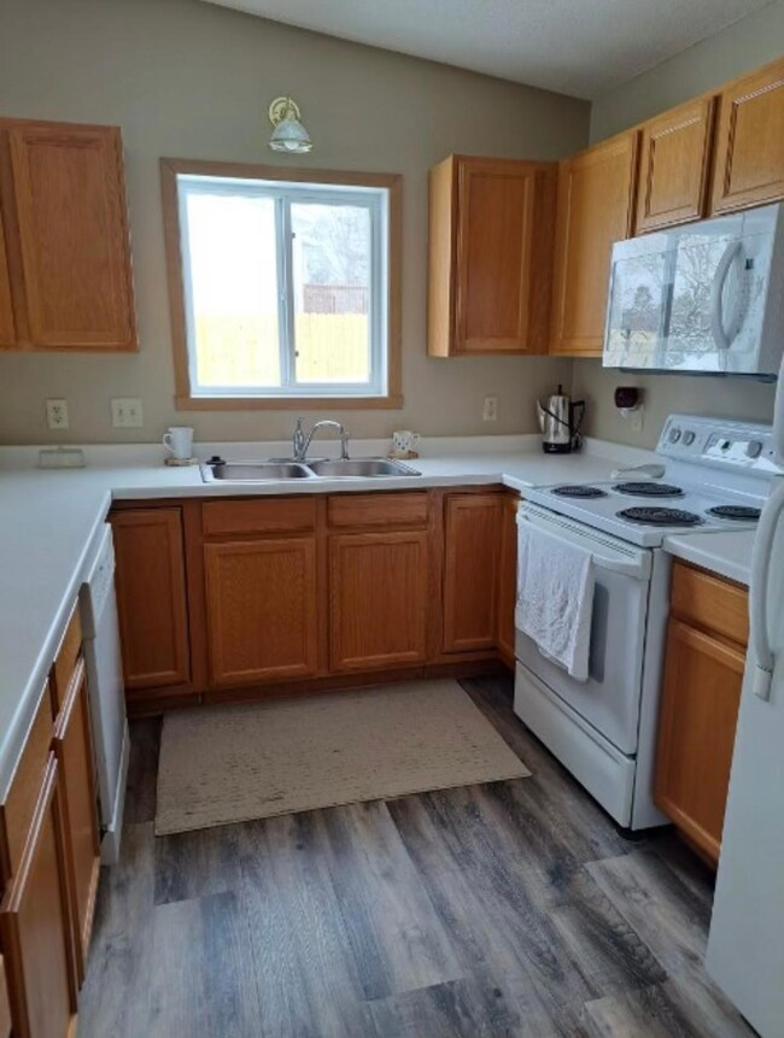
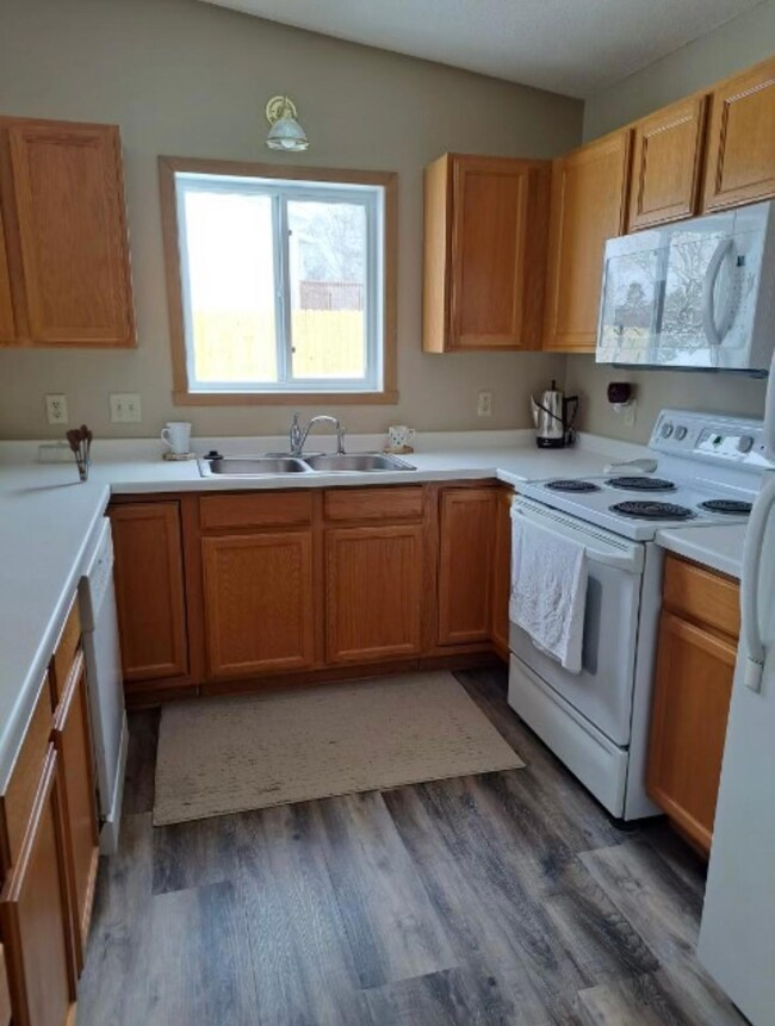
+ utensil holder (80, 453)
